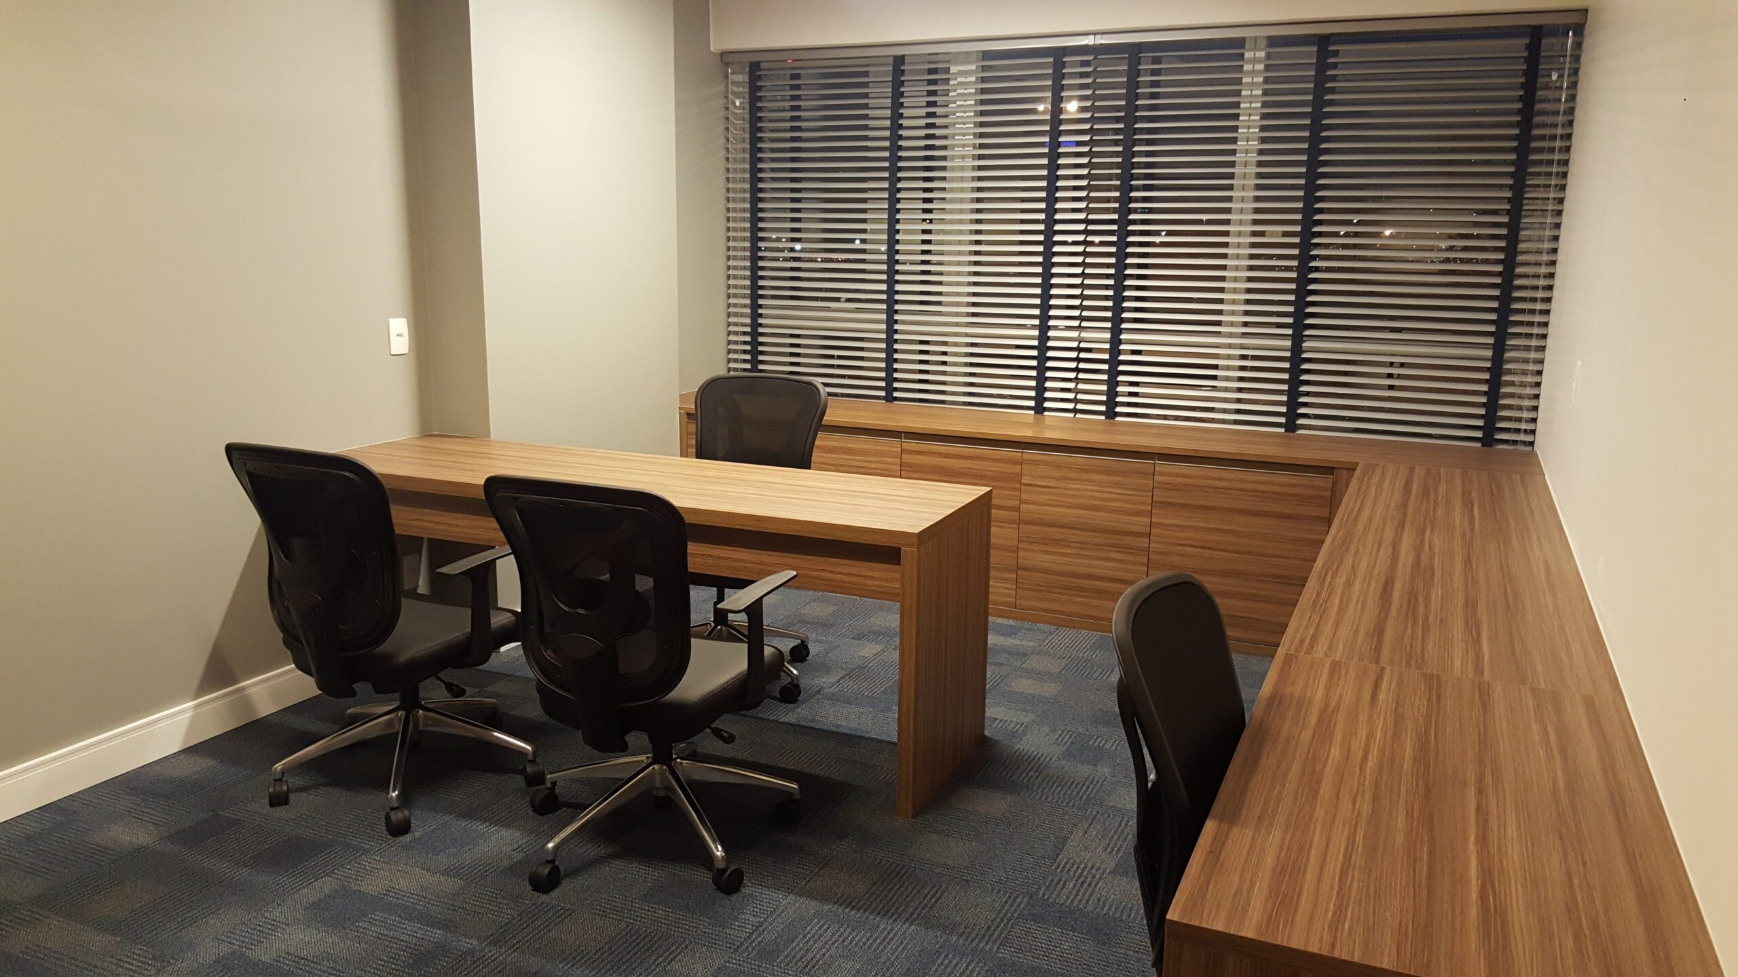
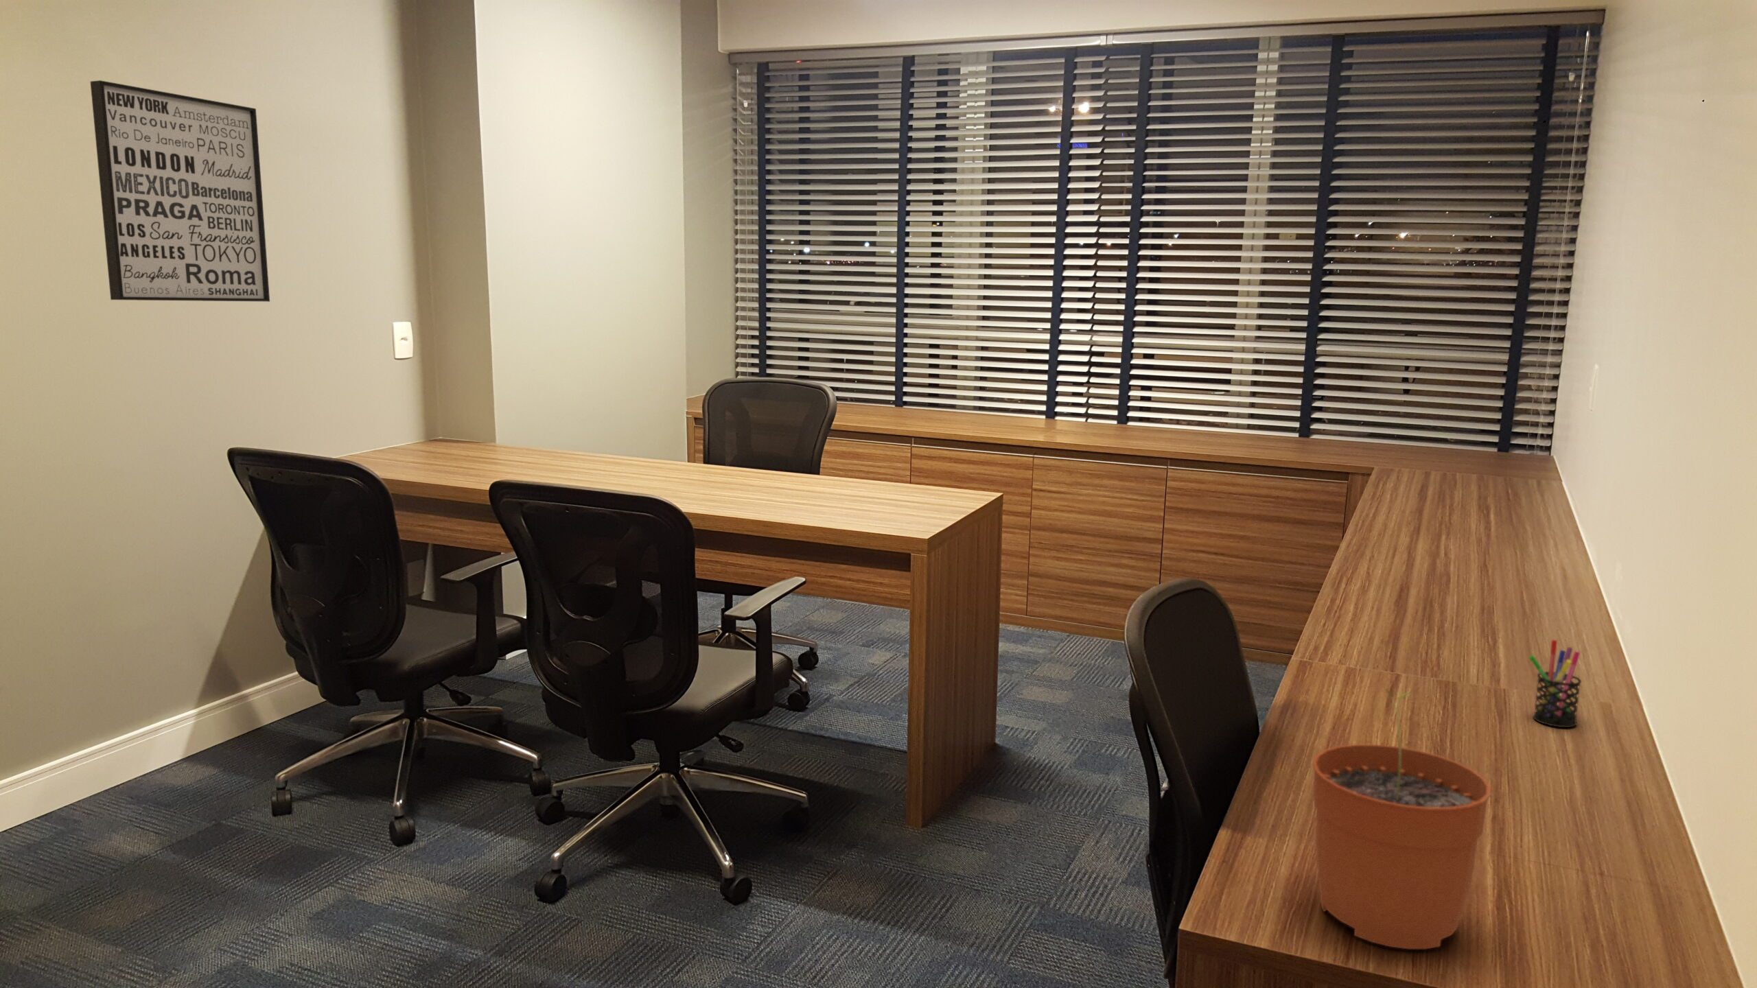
+ wall art (187, 200)
+ pen holder (1553, 682)
+ plant pot (1396, 809)
